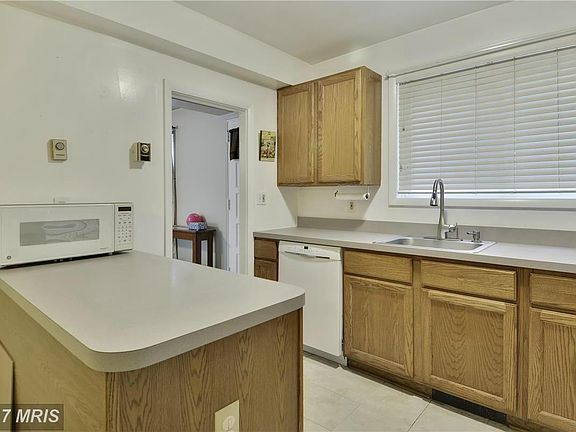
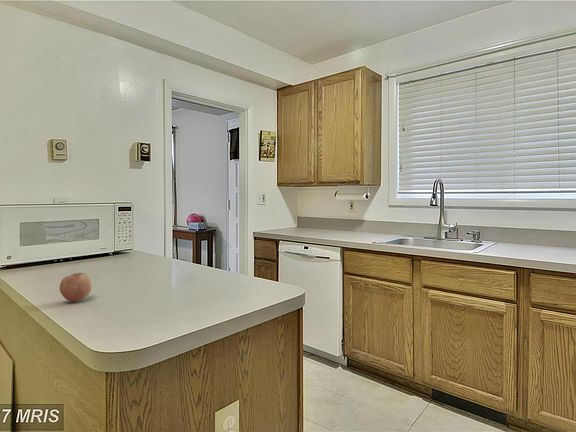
+ fruit (76, 287)
